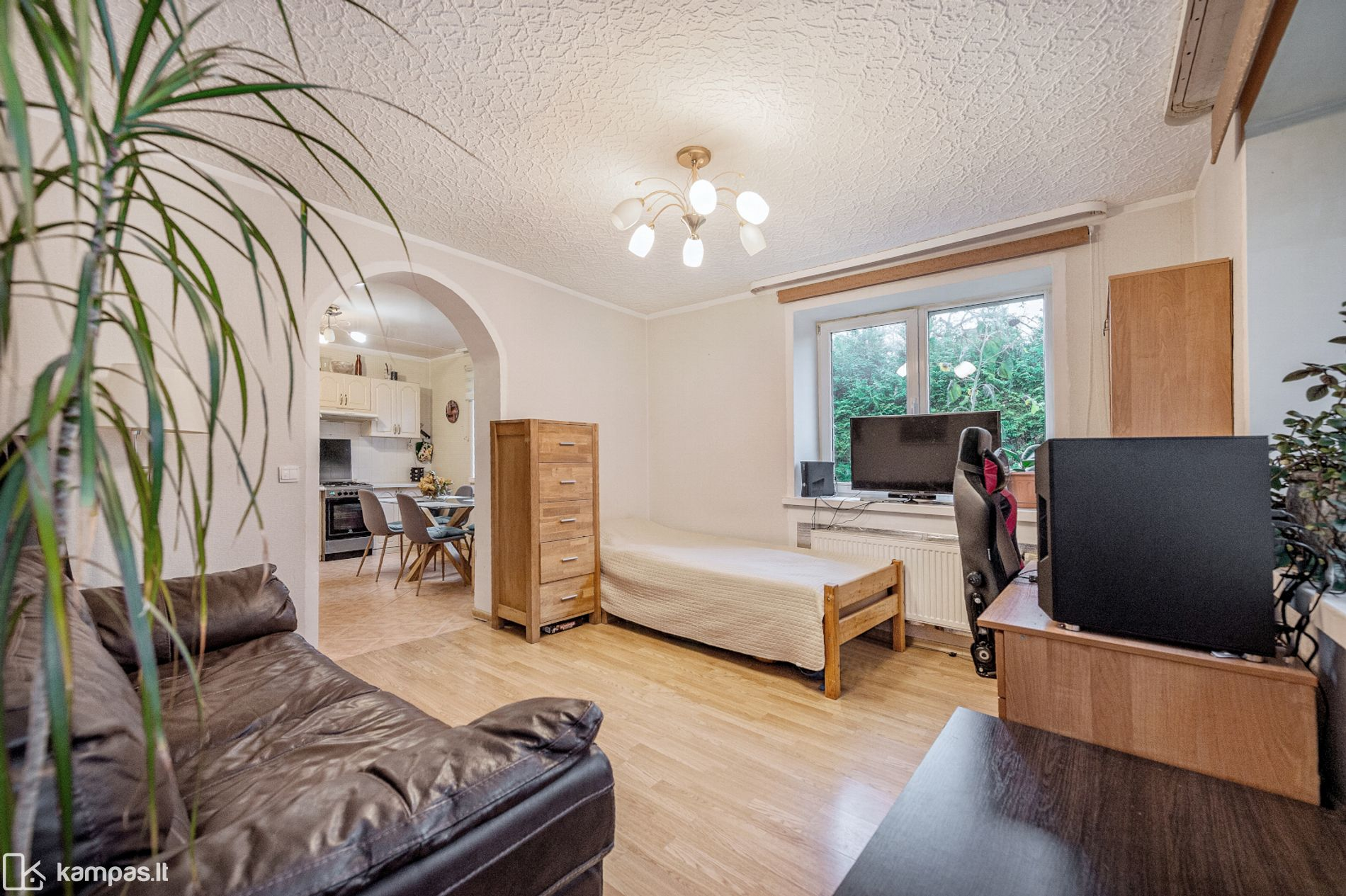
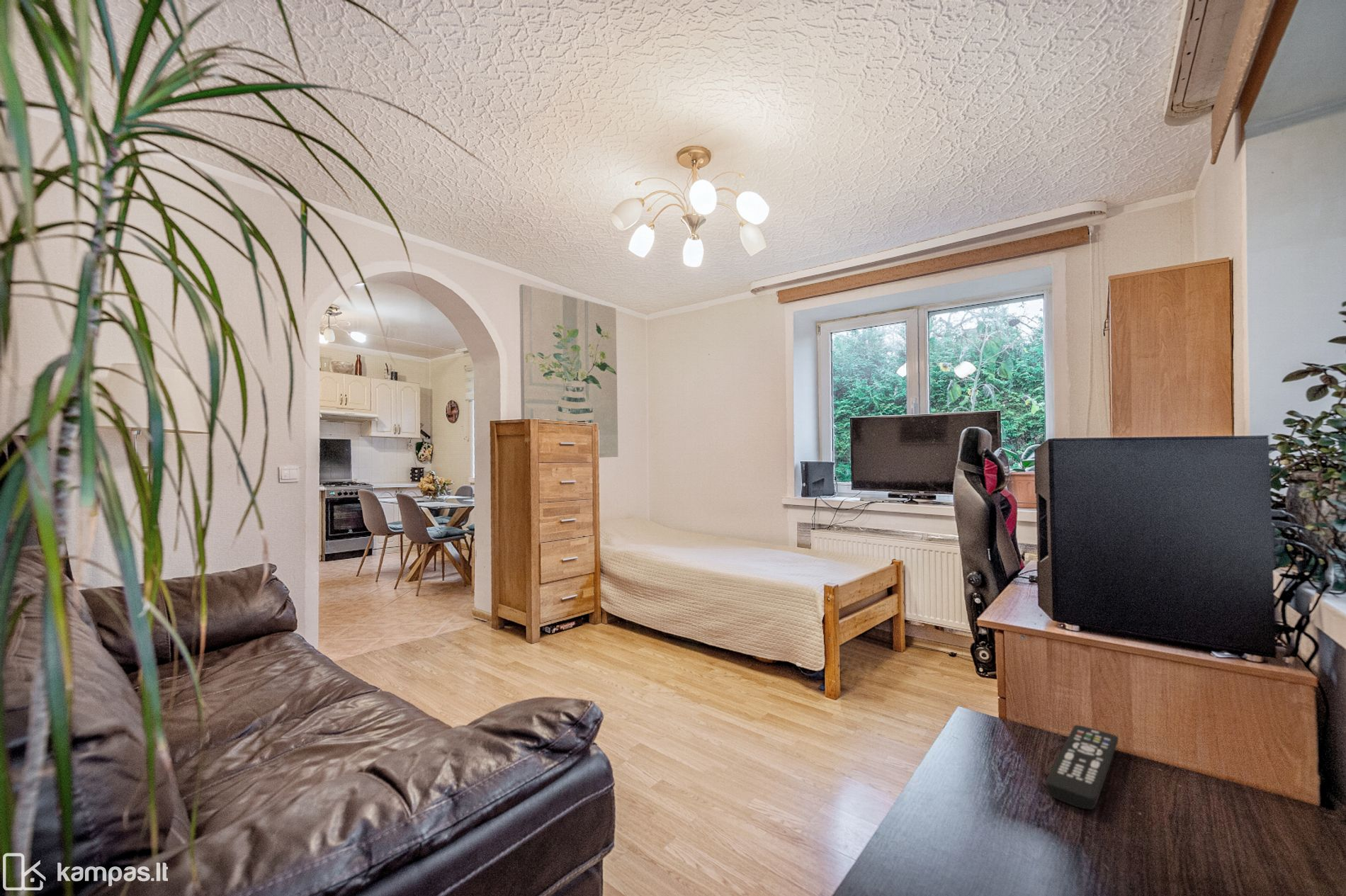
+ wall art (572, 378)
+ remote control (1084, 763)
